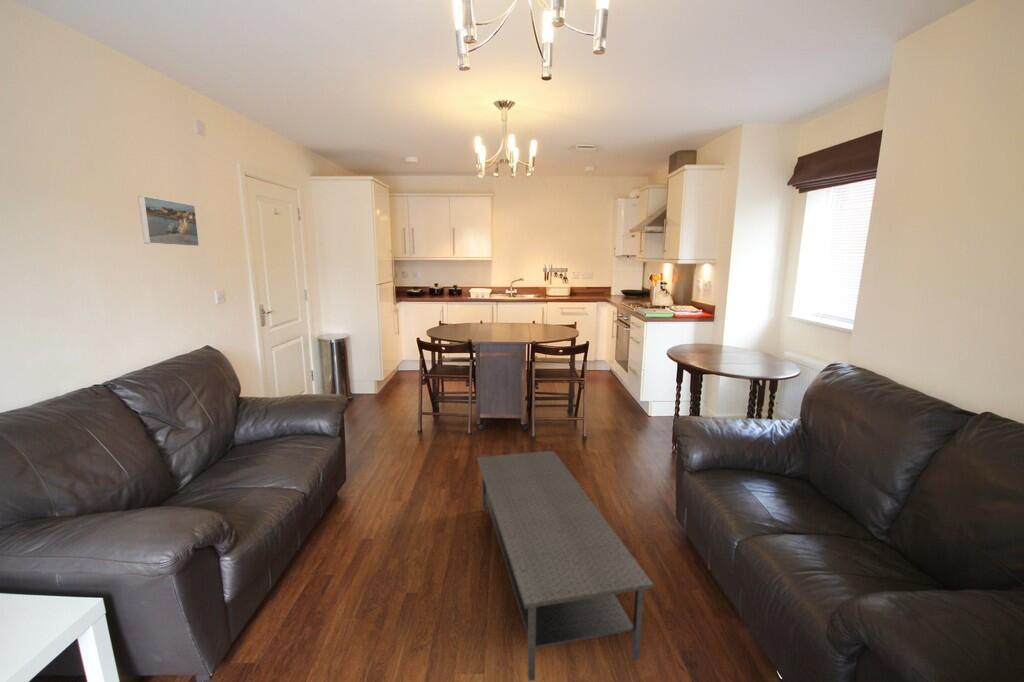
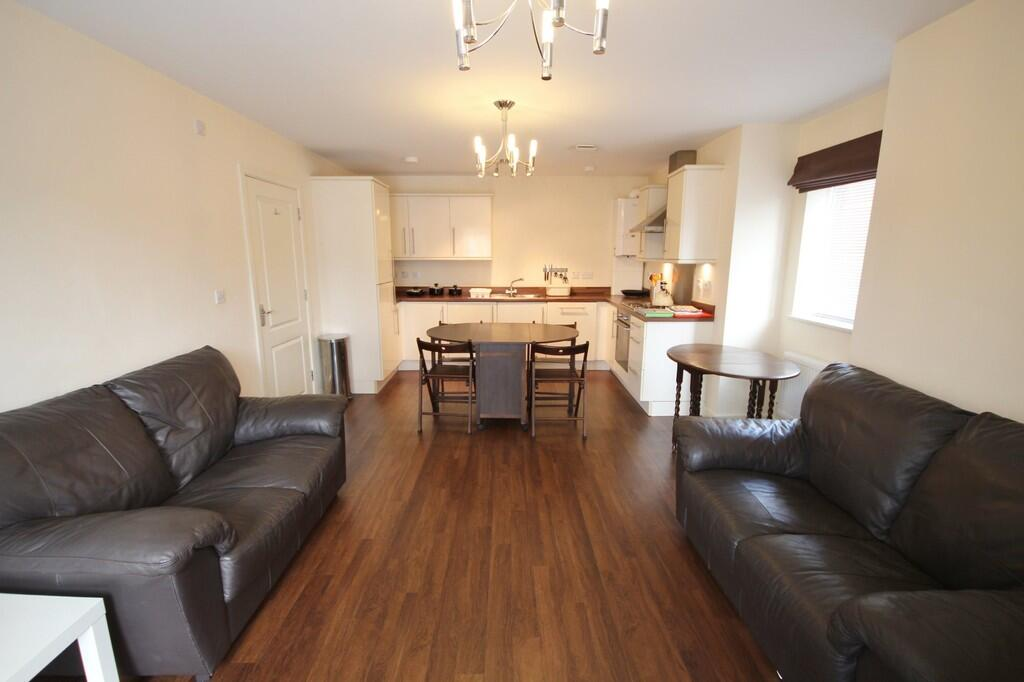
- coffee table (543, 536)
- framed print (171, 223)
